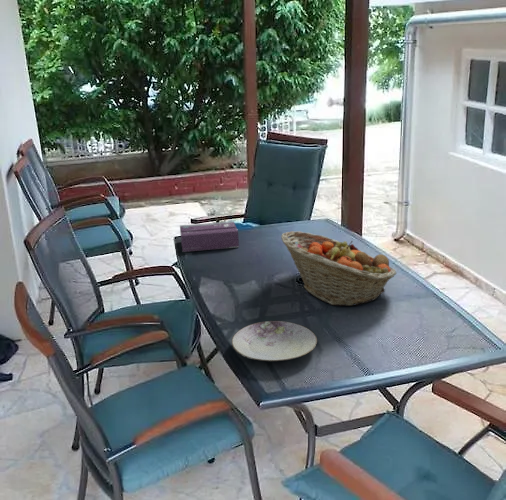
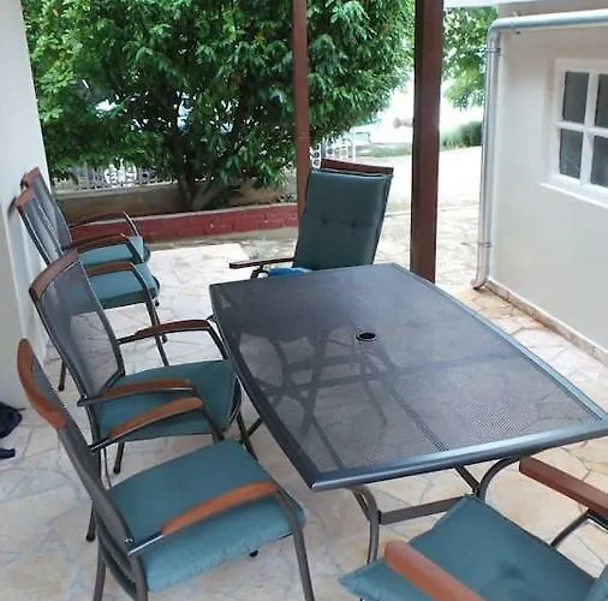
- fruit basket (336, 263)
- plate (274, 343)
- tissue box (208, 236)
